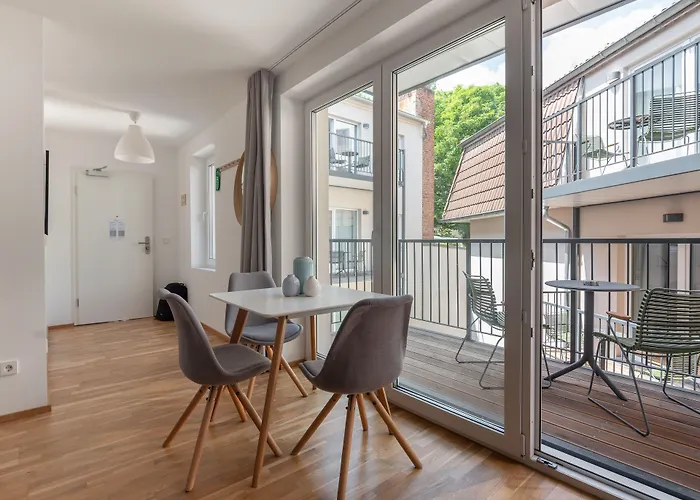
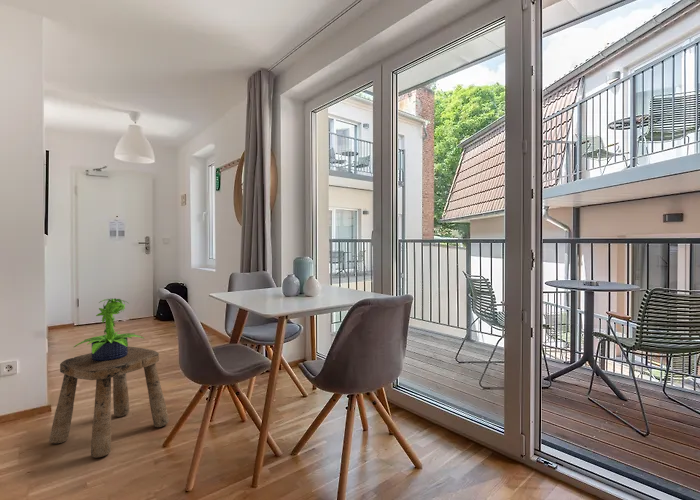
+ potted plant (110, 327)
+ stool (113, 394)
